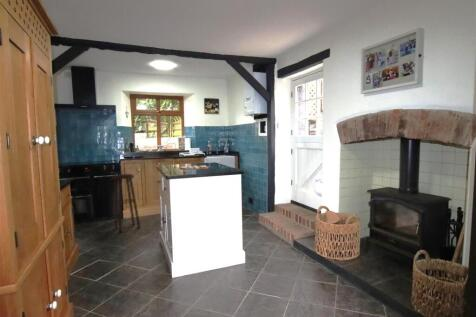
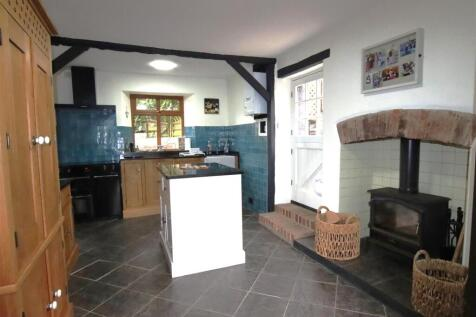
- stool (125, 202)
